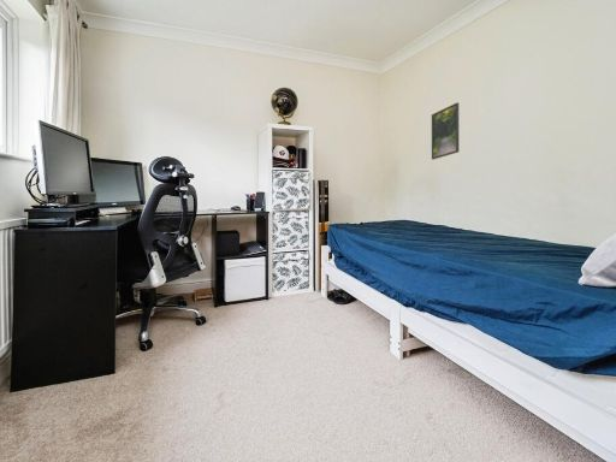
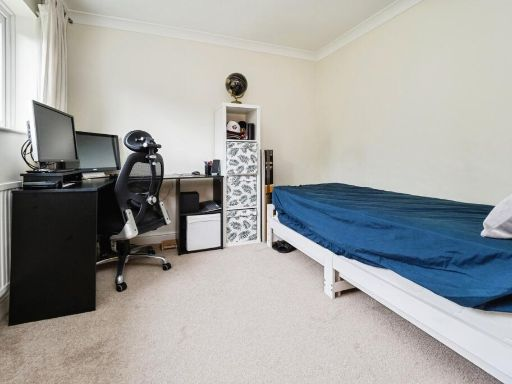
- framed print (444, 132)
